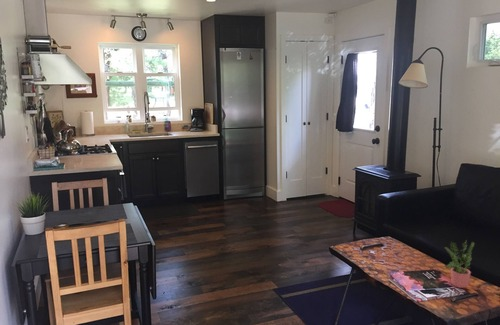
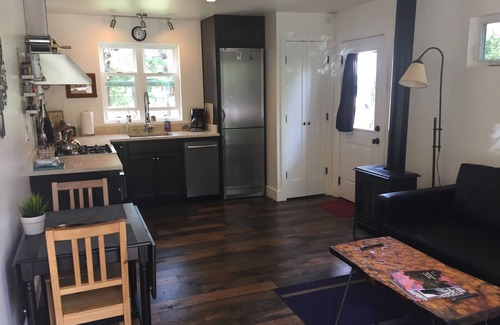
- potted plant (453, 262)
